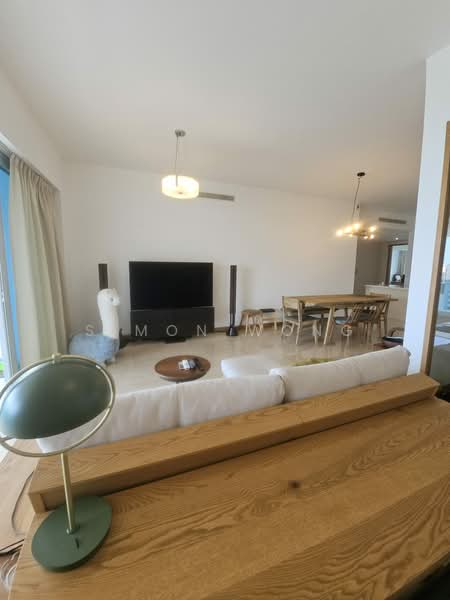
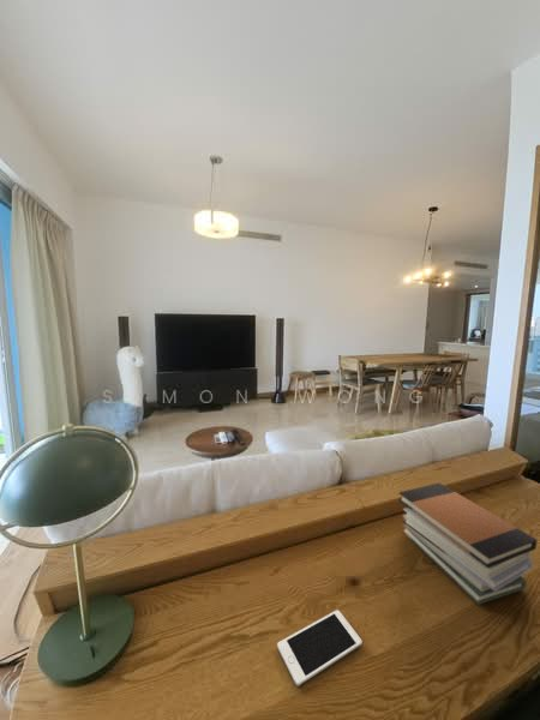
+ cell phone (319, 643)
+ book stack (458, 535)
